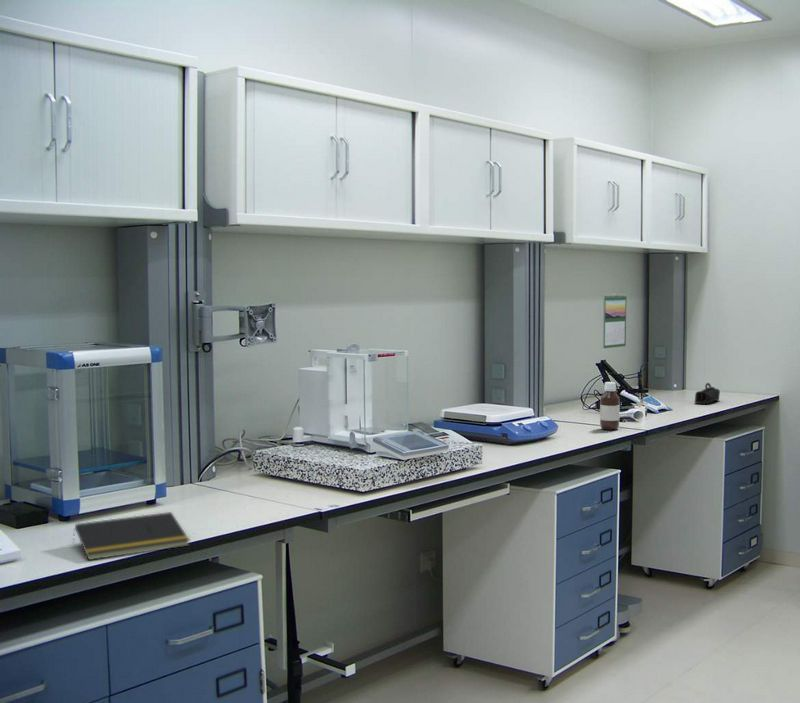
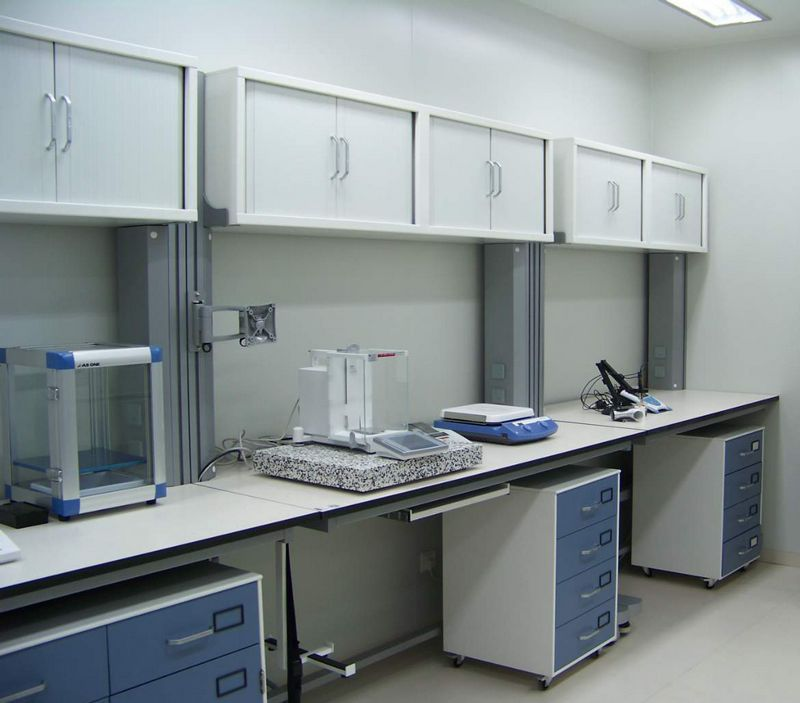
- bottle (609, 405)
- calendar (614, 320)
- notepad (132, 534)
- pencil case (707, 392)
